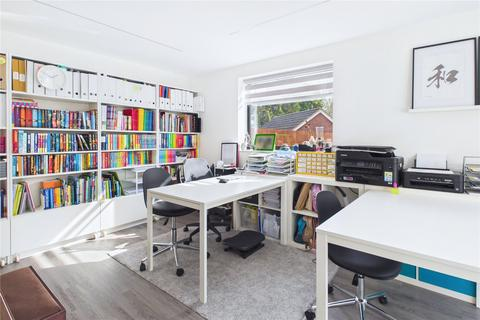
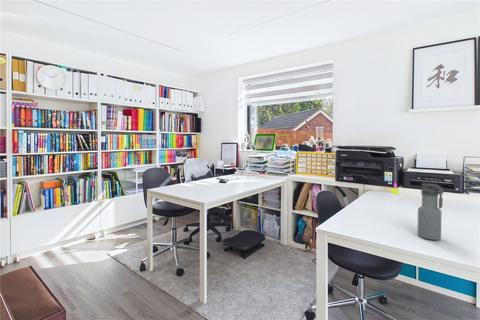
+ water bottle (429, 210)
